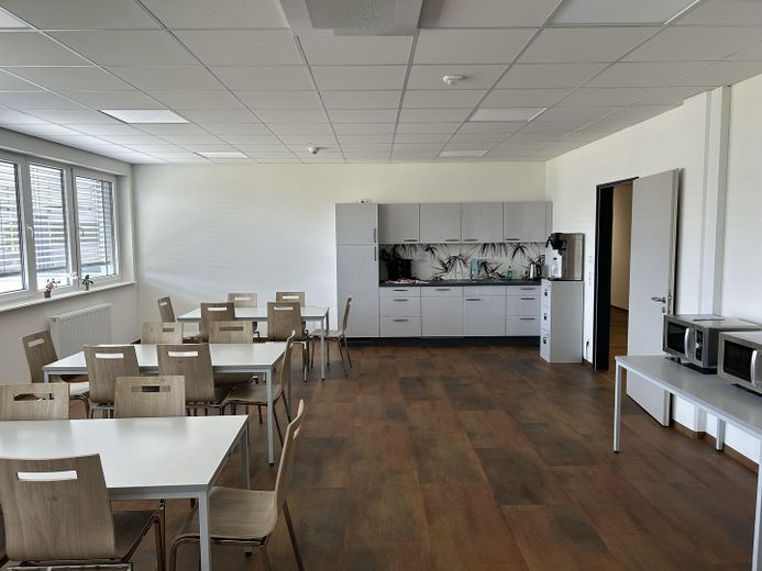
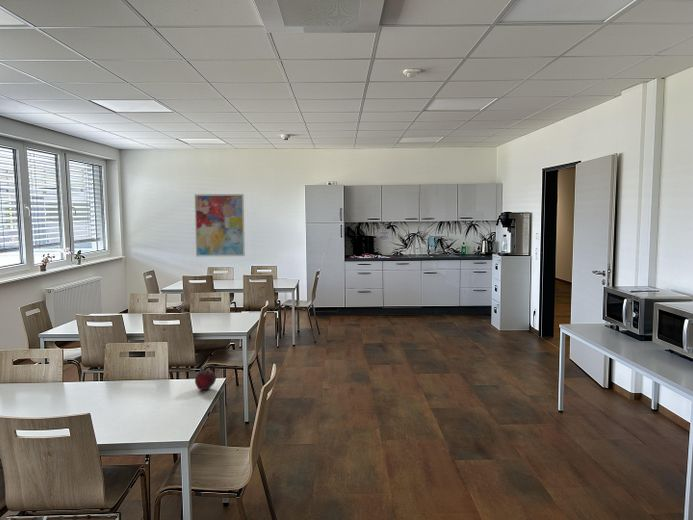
+ fruit (205, 379)
+ wall art (219, 225)
